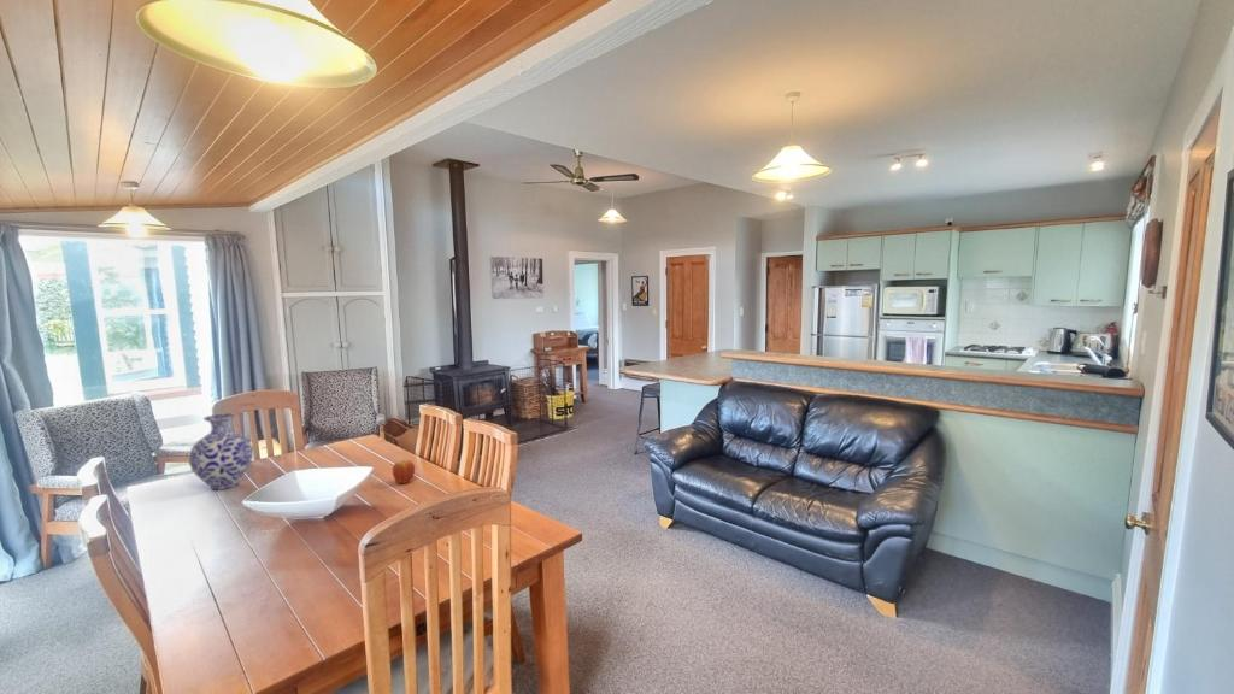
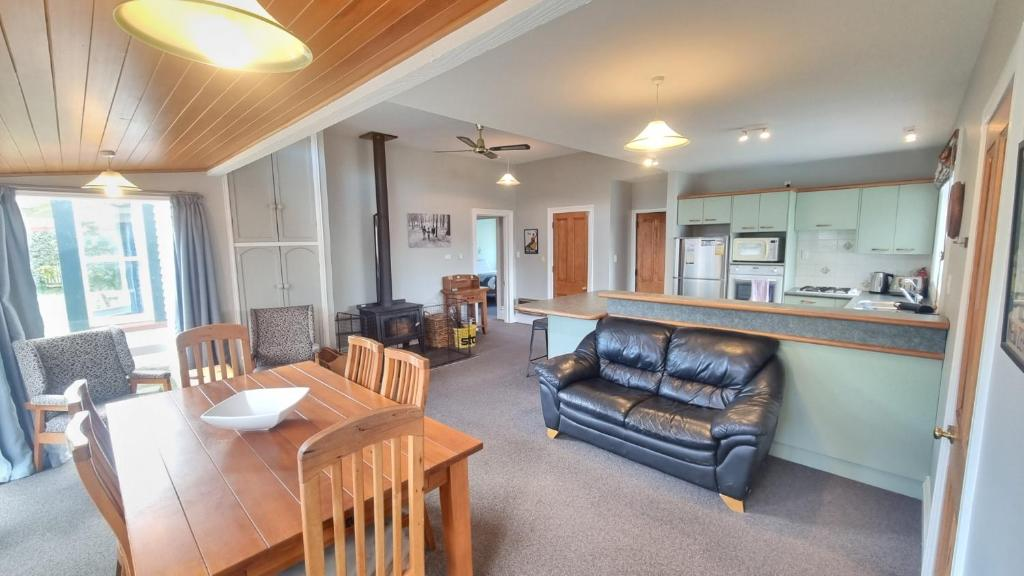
- fruit (404, 470)
- vase (222, 451)
